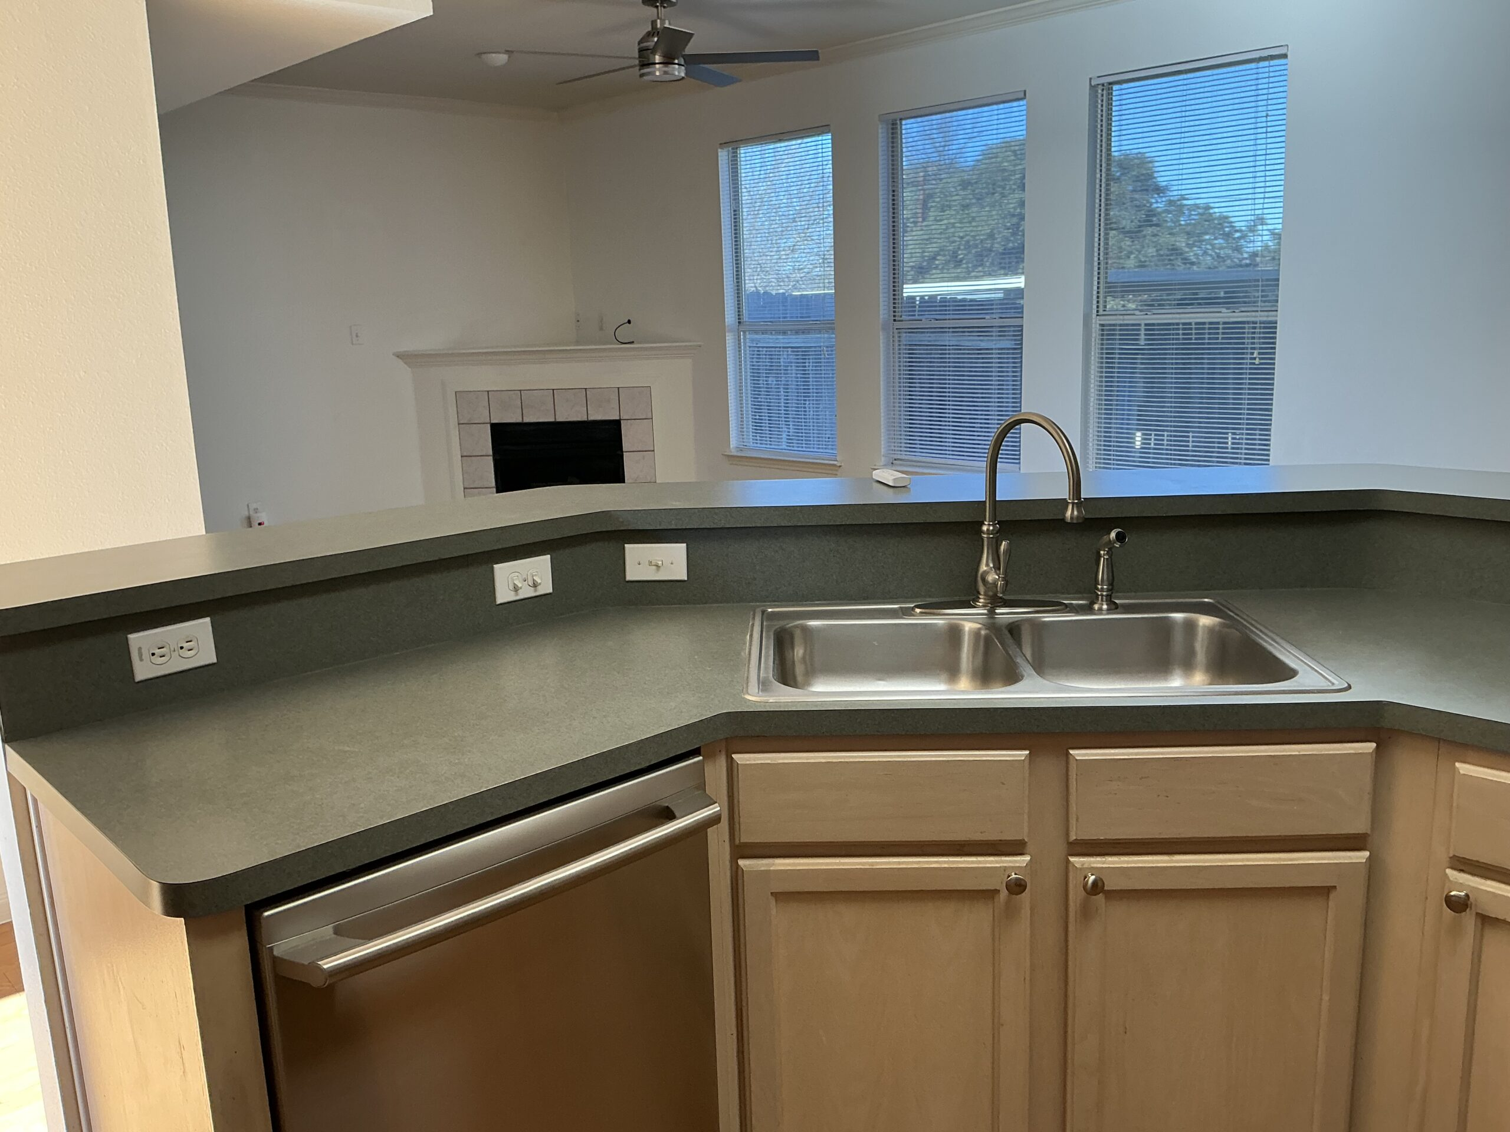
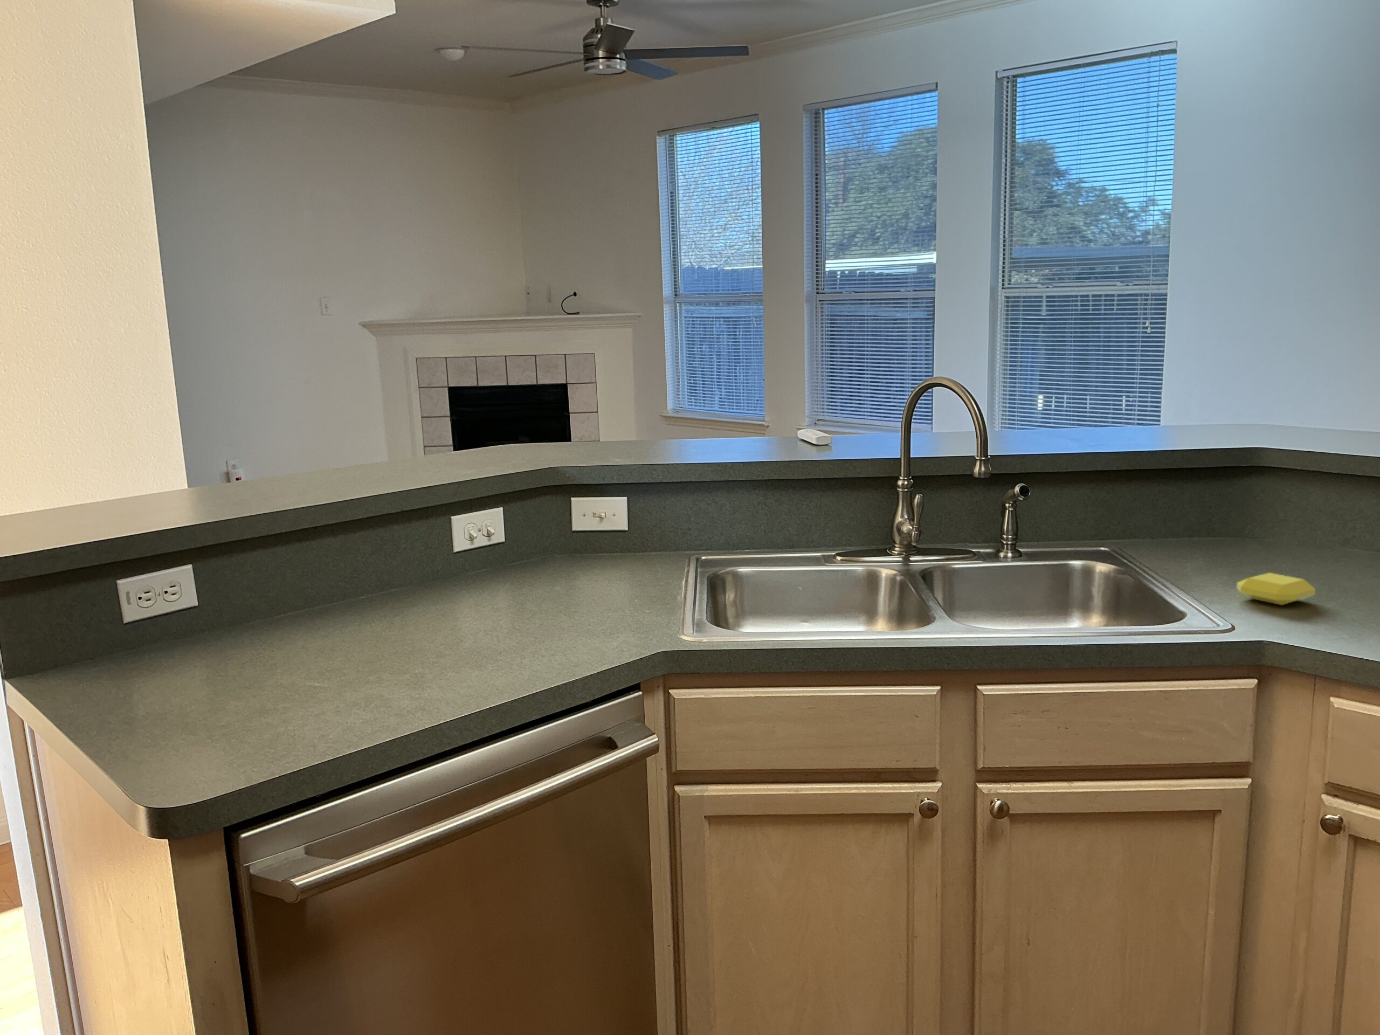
+ soap bar (1276, 588)
